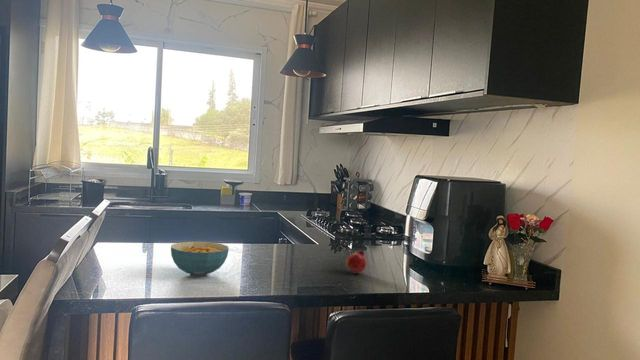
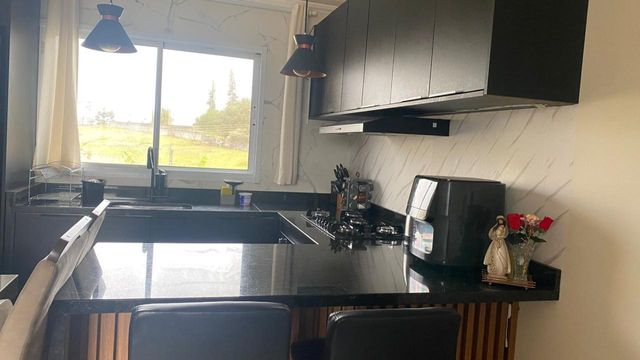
- fruit (356, 261)
- cereal bowl (199, 260)
